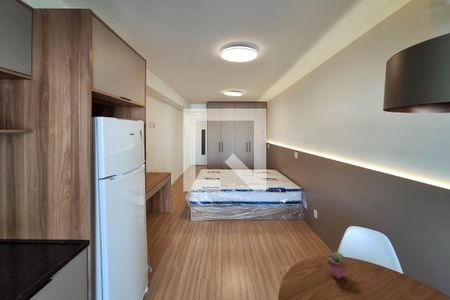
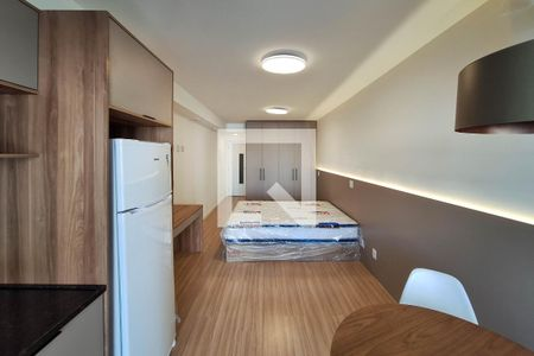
- potted succulent (336, 263)
